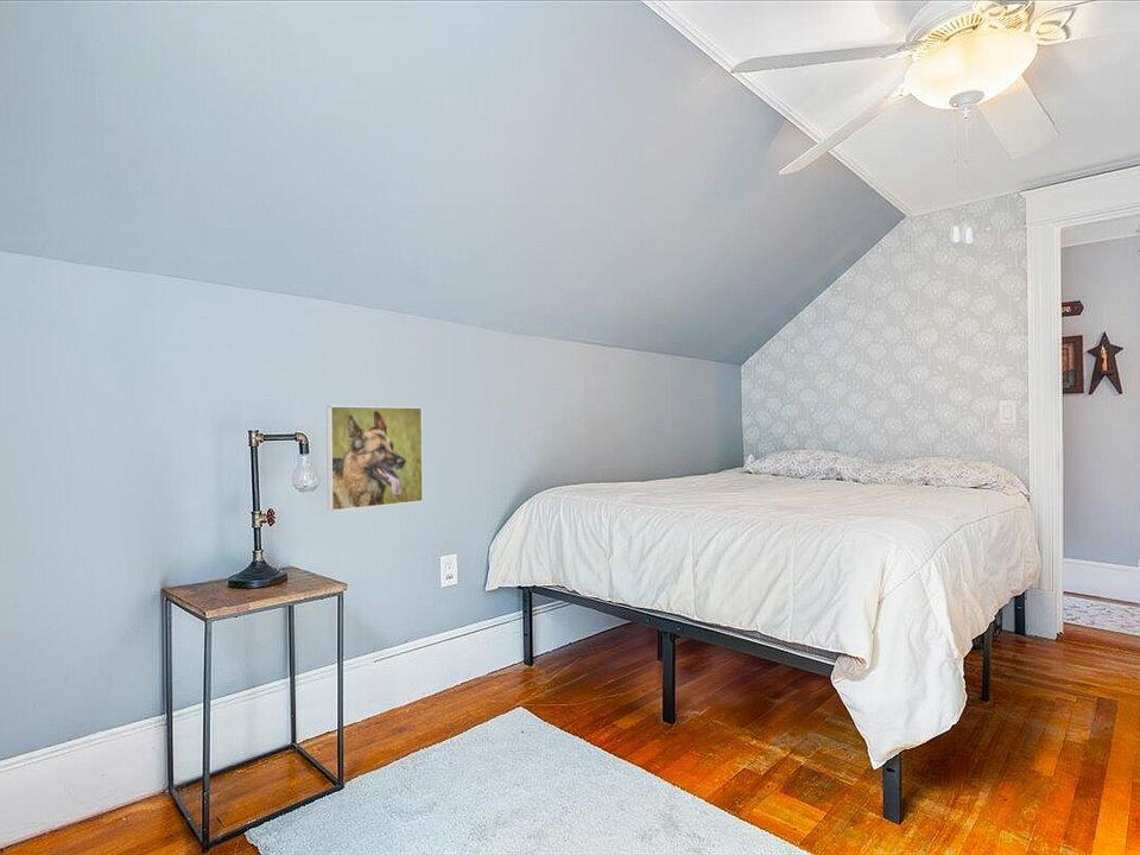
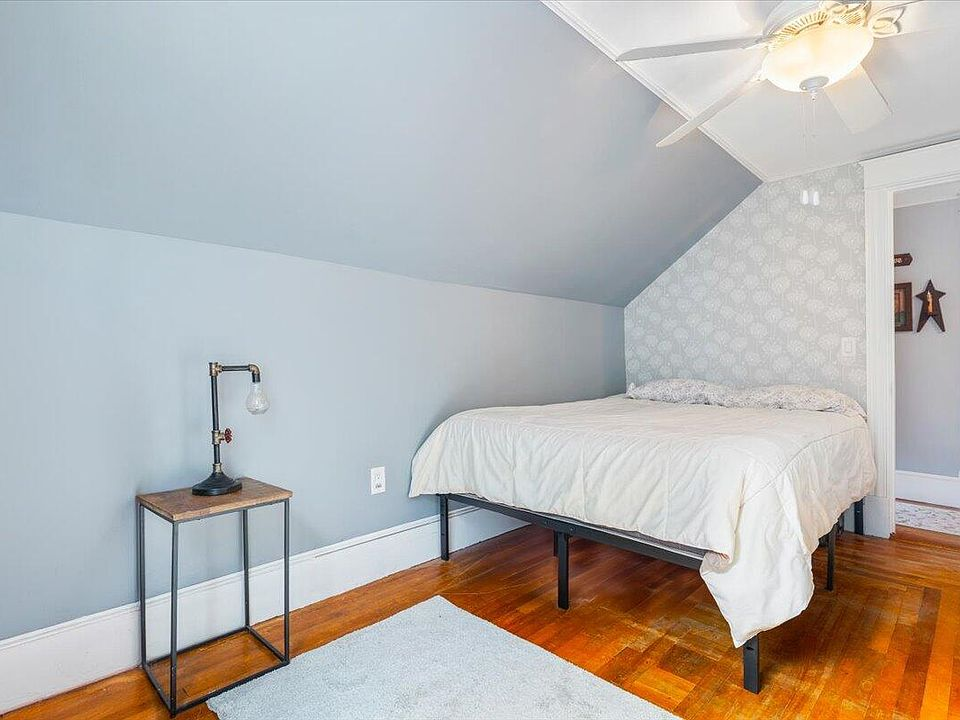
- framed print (376, 456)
